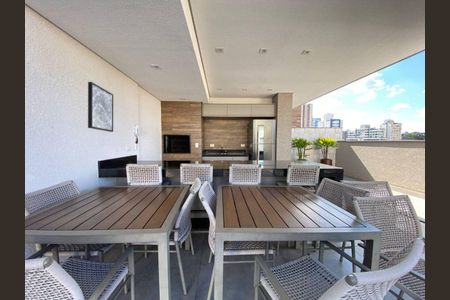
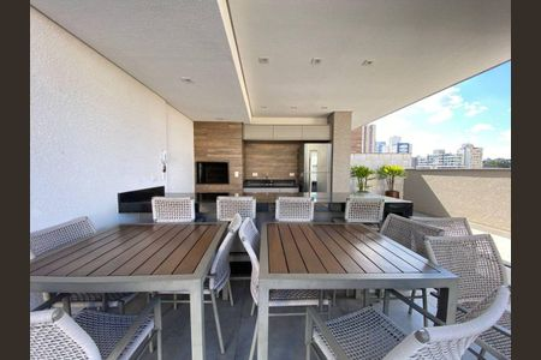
- wall art (101, 109)
